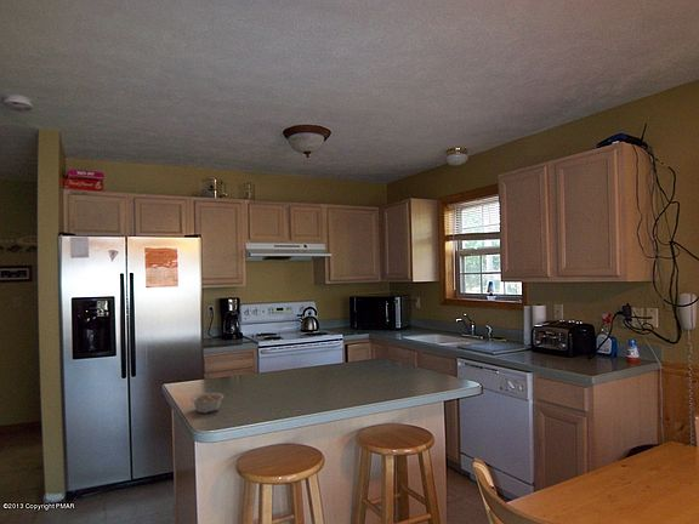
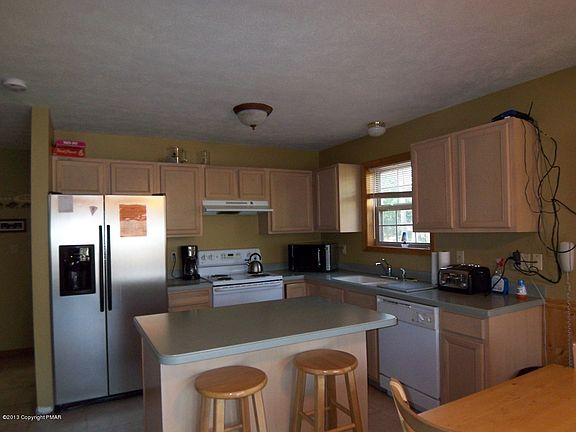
- legume (208, 401)
